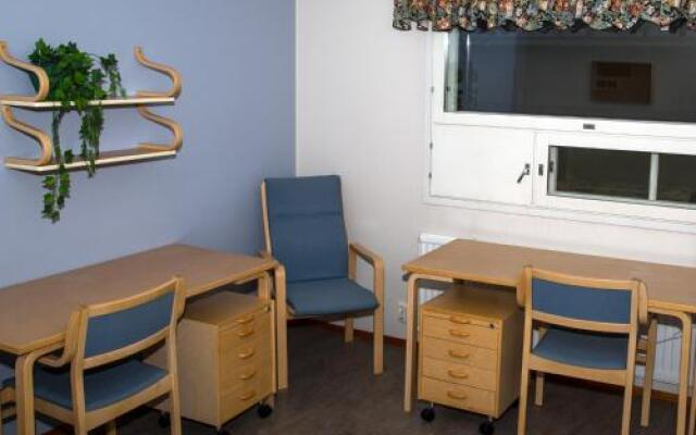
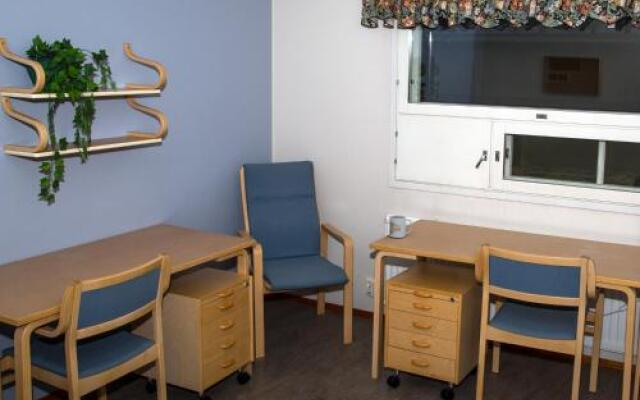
+ mug (400, 226)
